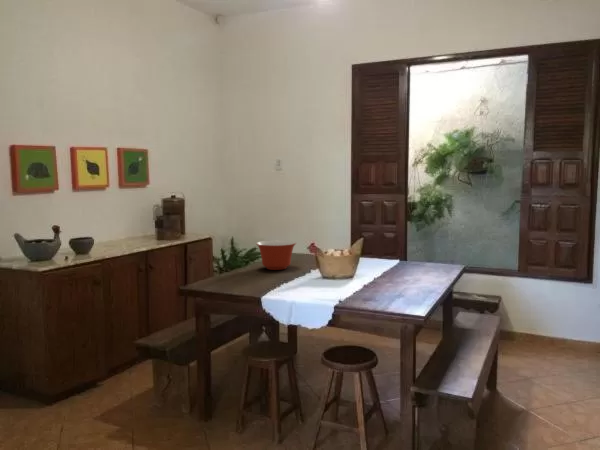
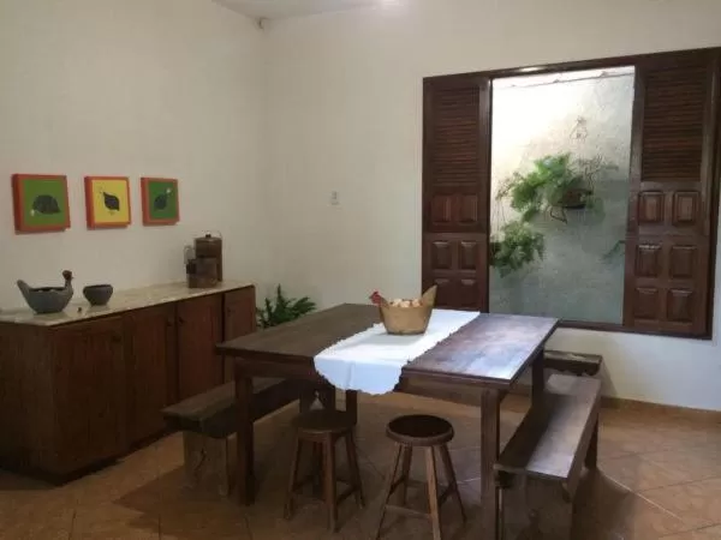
- mixing bowl (276, 255)
